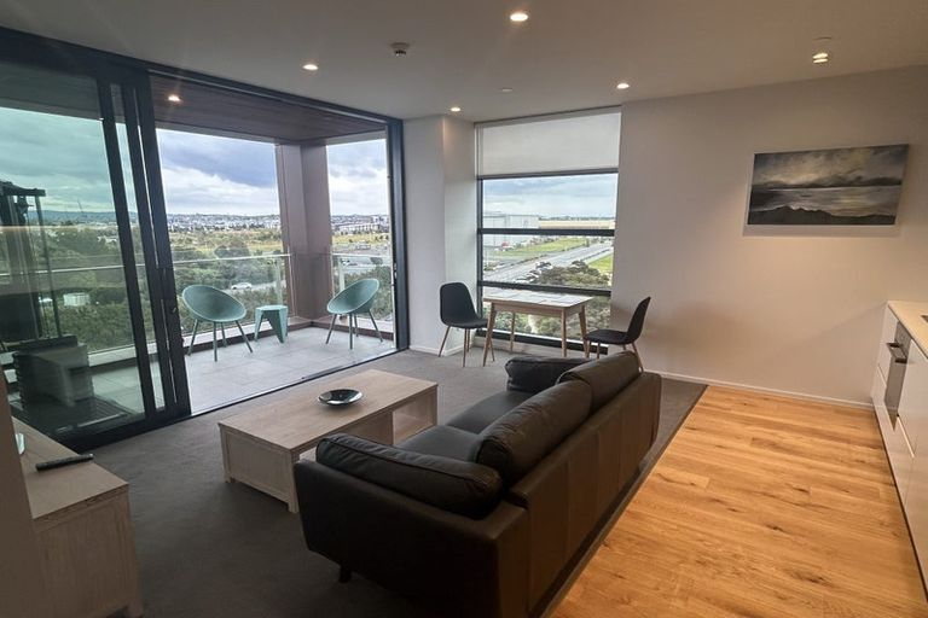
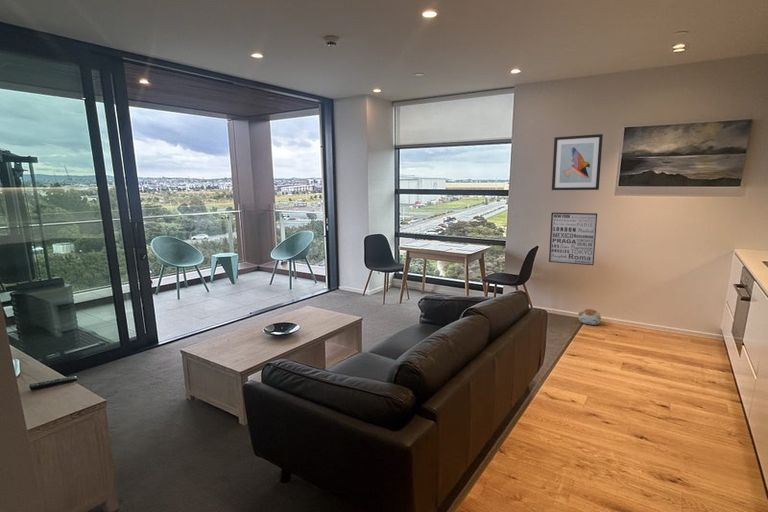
+ wall art (572, 238)
+ plush toy (590, 315)
+ wall art (576, 163)
